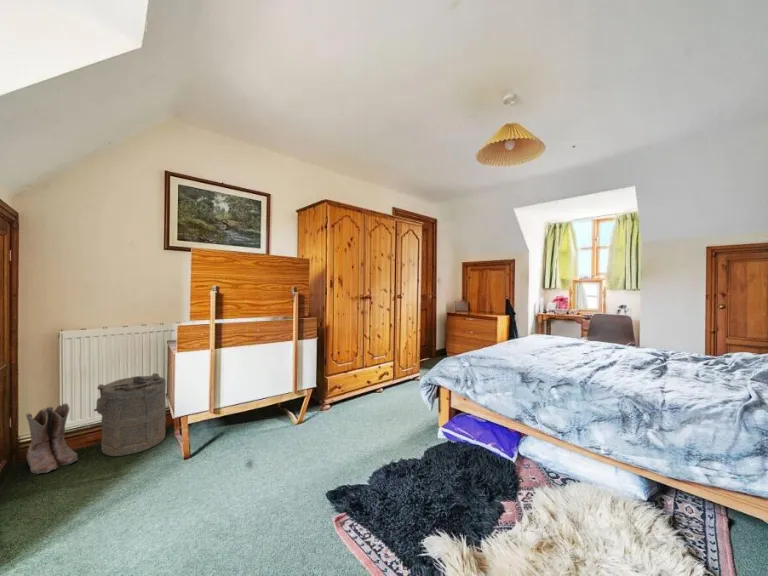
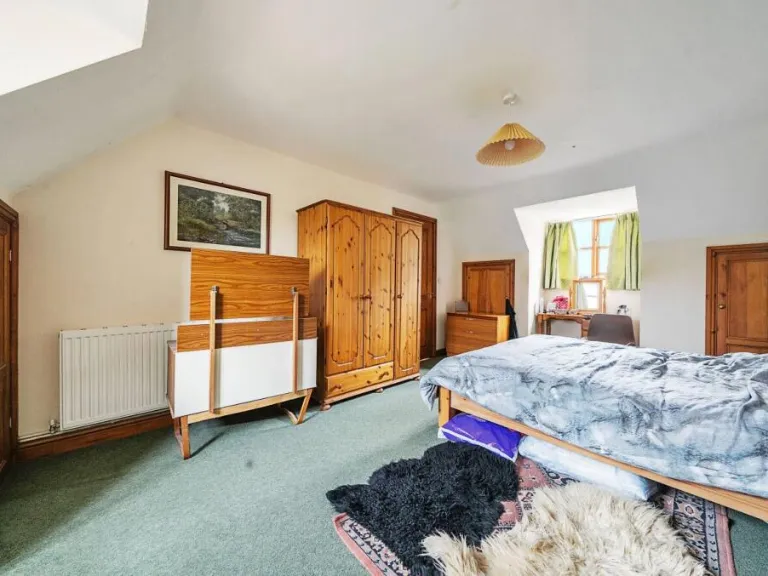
- boots (52, 435)
- laundry hamper (131, 410)
